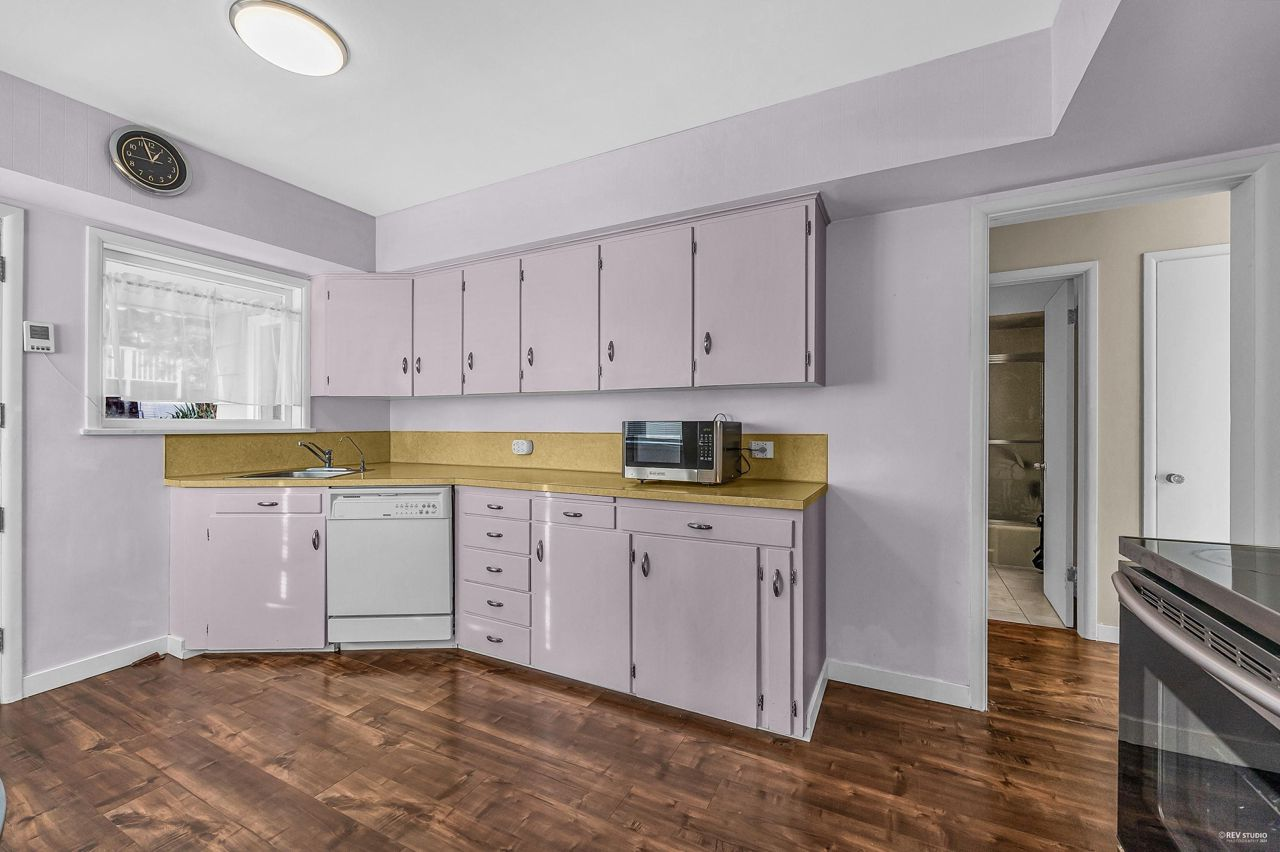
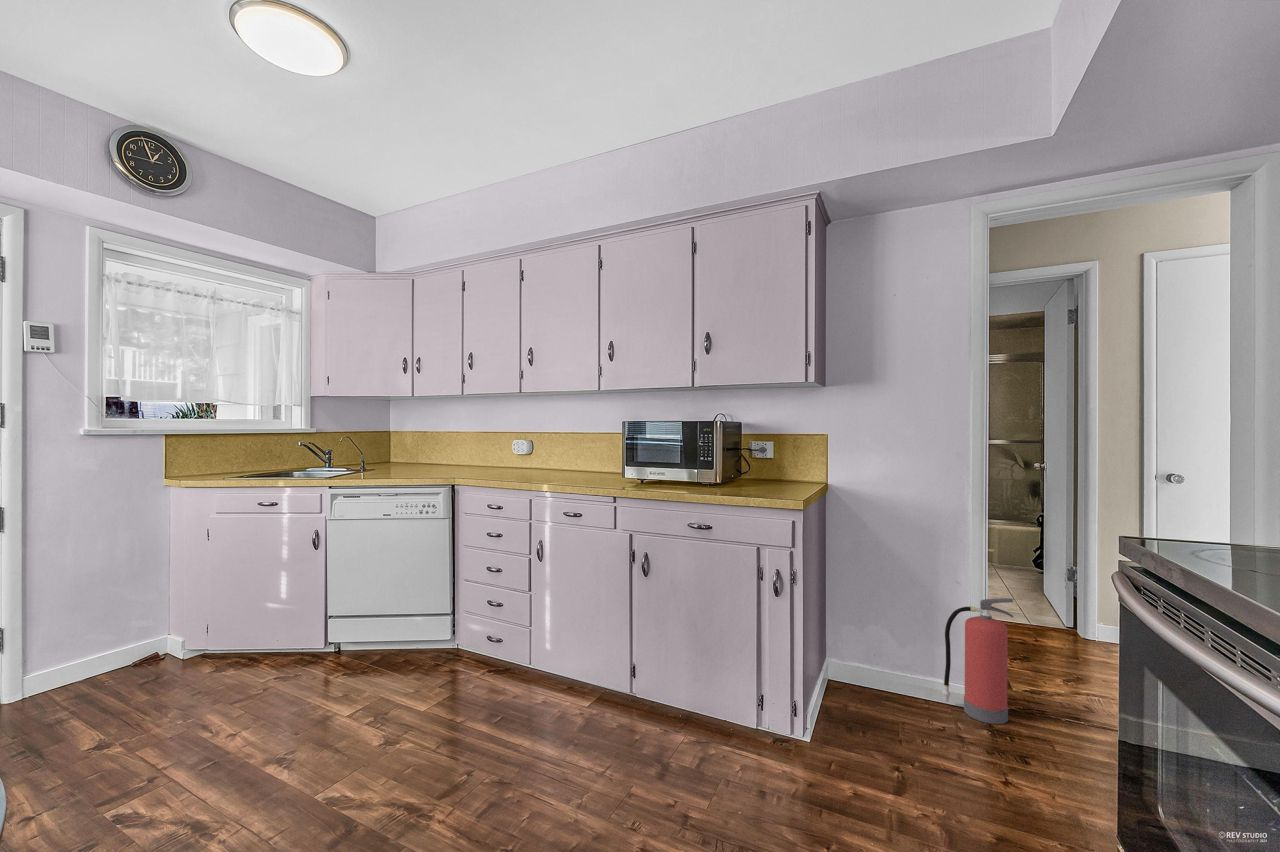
+ fire extinguisher (976, 653)
